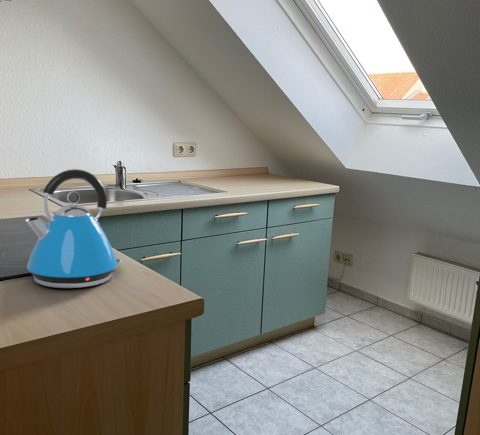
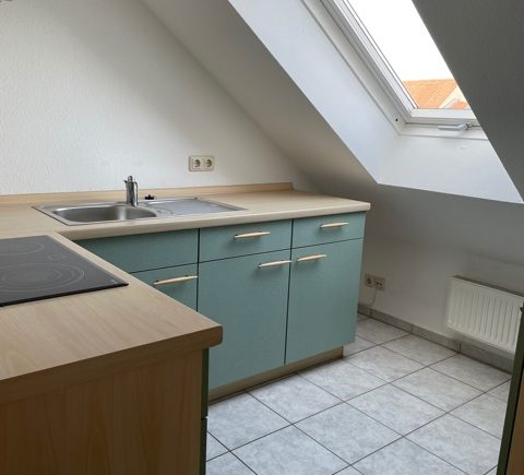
- kettle (76, 223)
